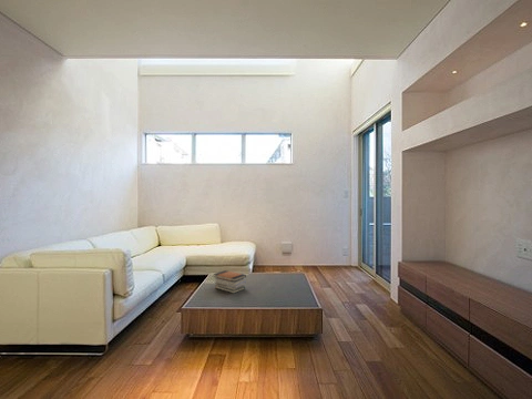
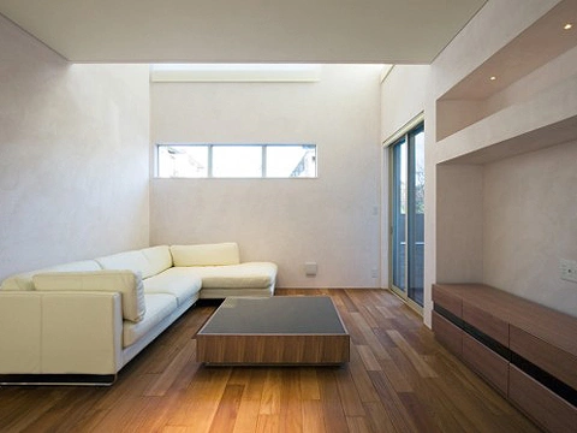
- book stack (229, 282)
